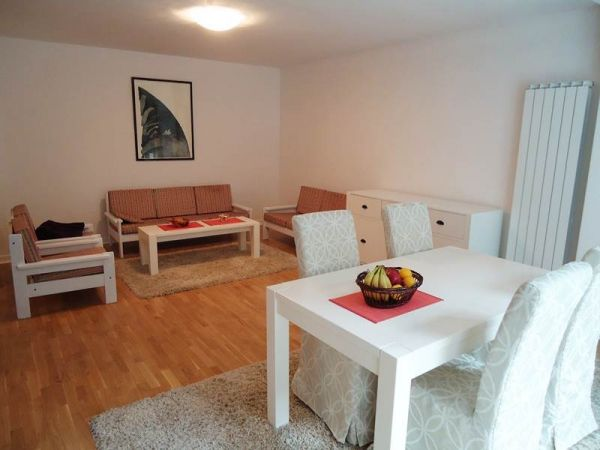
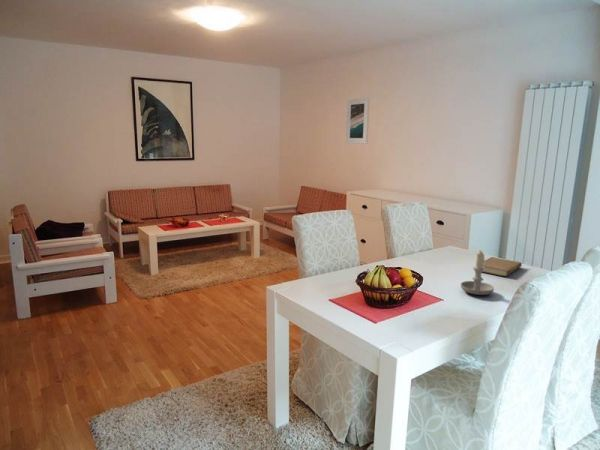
+ candle (478, 271)
+ book (498, 266)
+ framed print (357, 121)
